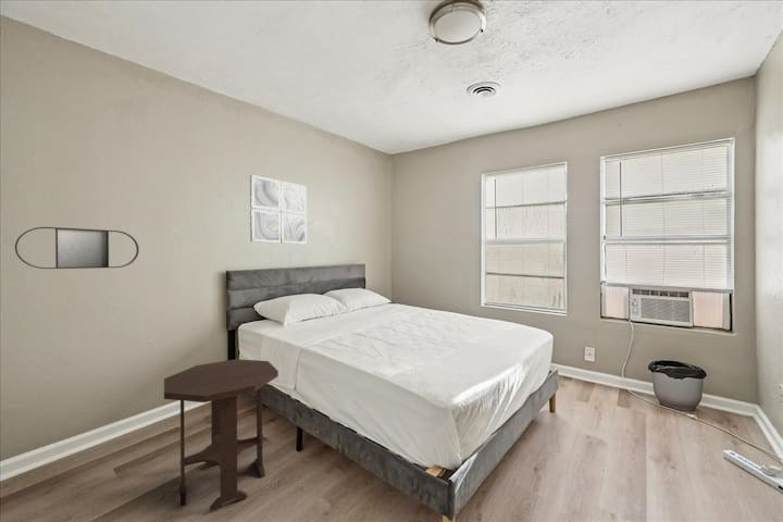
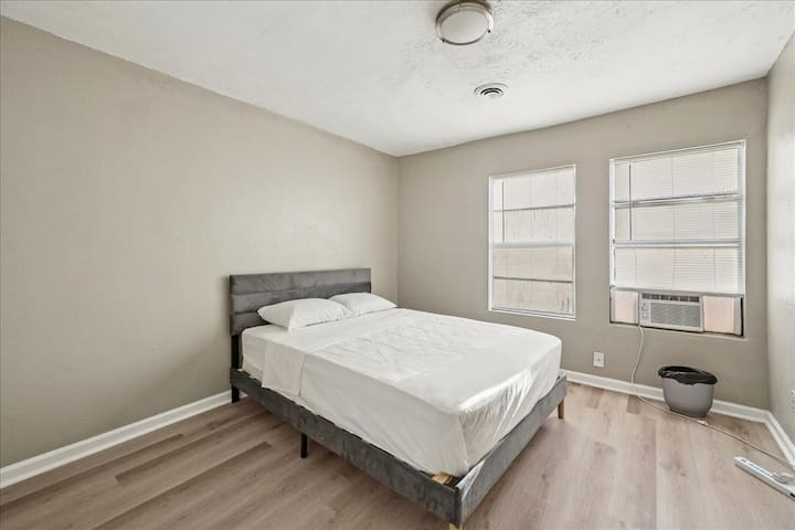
- home mirror (83, 248)
- wall art (278, 212)
- side table (223, 427)
